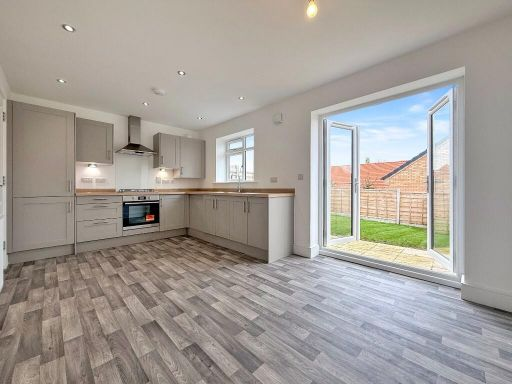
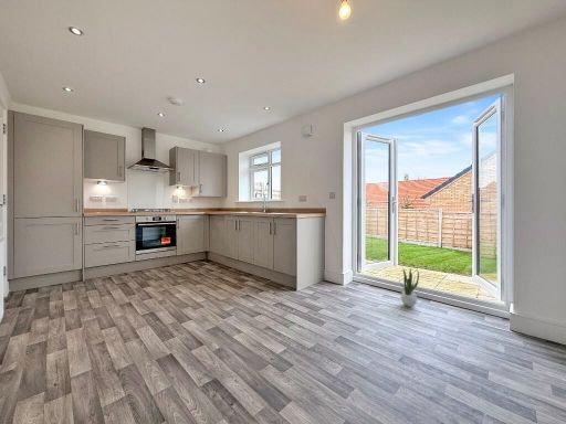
+ potted plant (409, 286)
